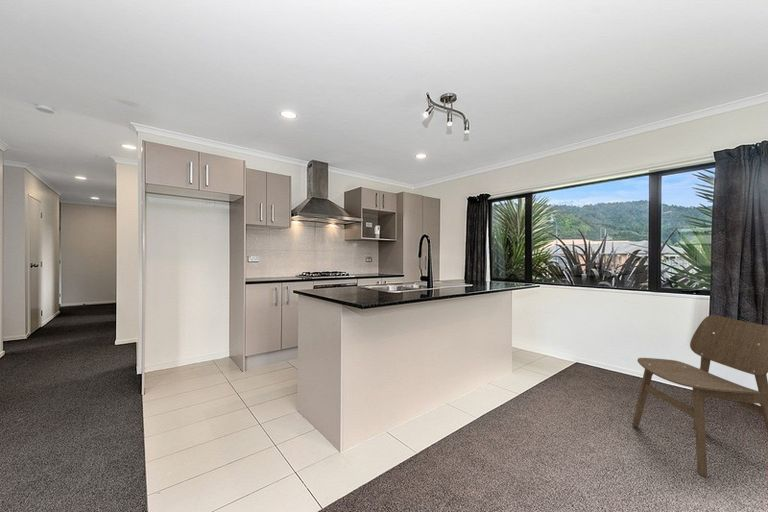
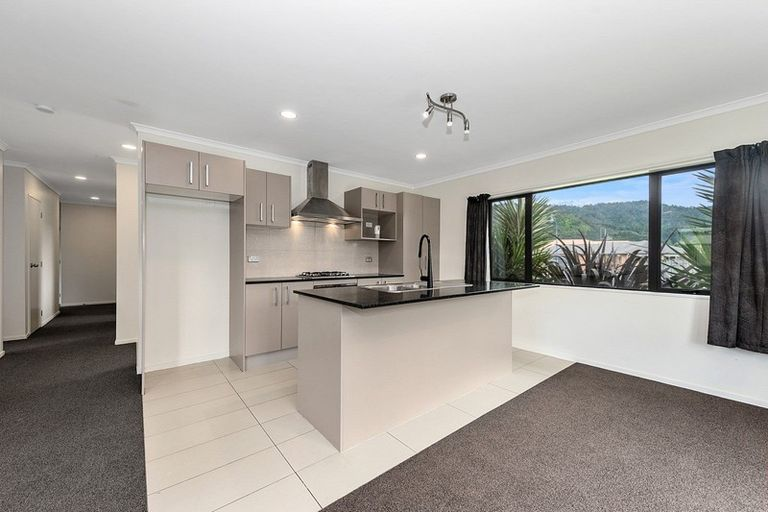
- dining chair (701, 384)
